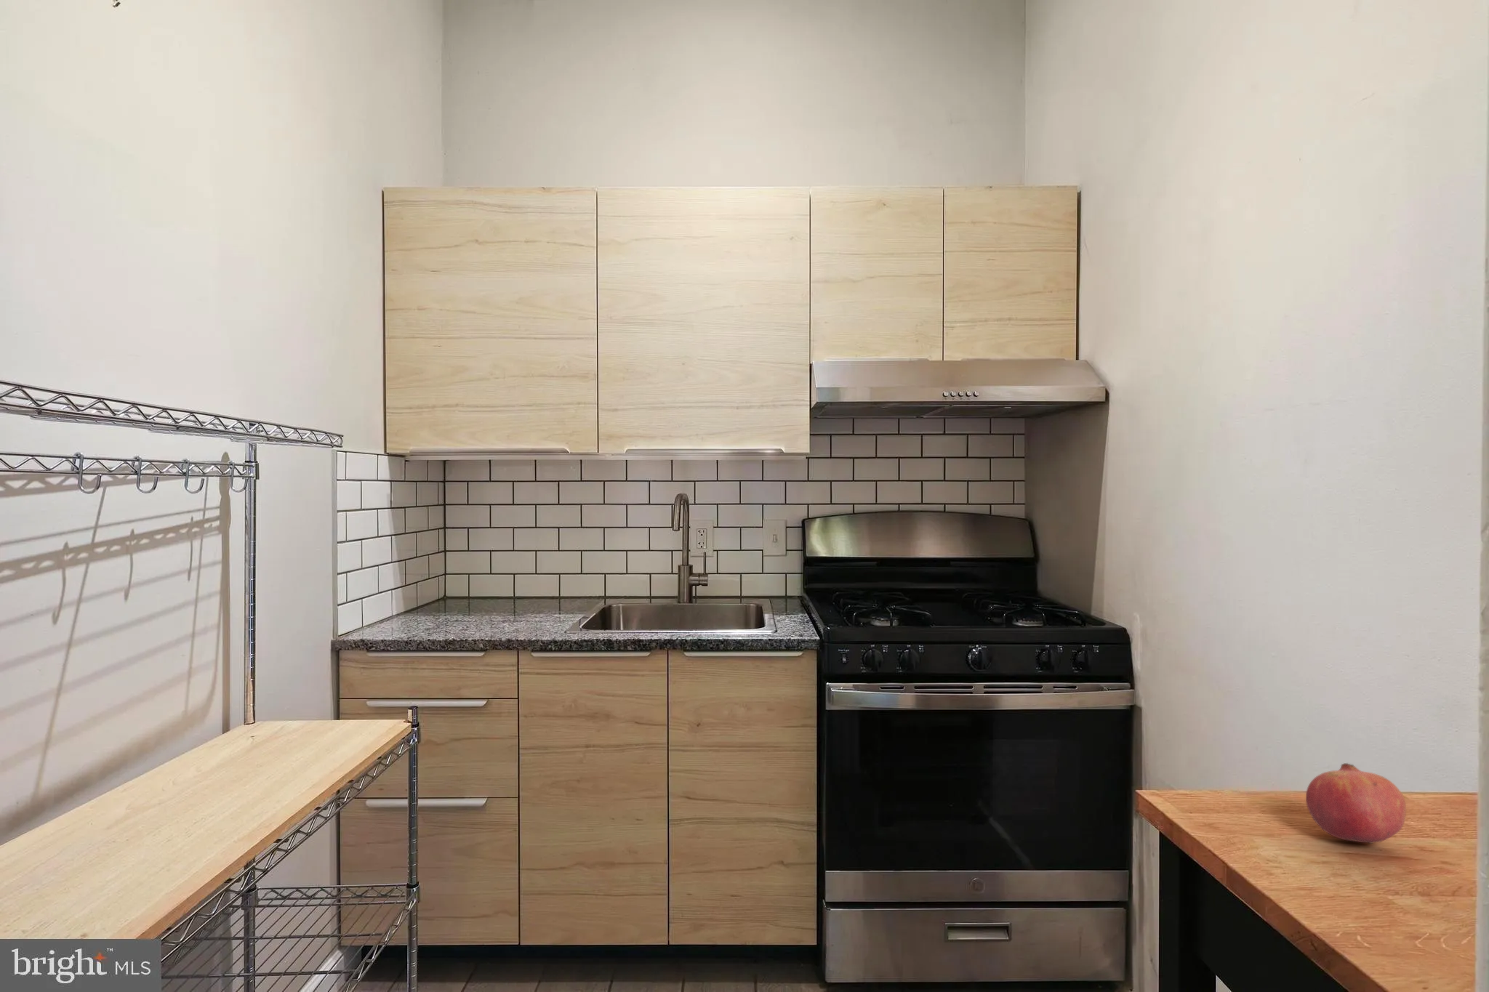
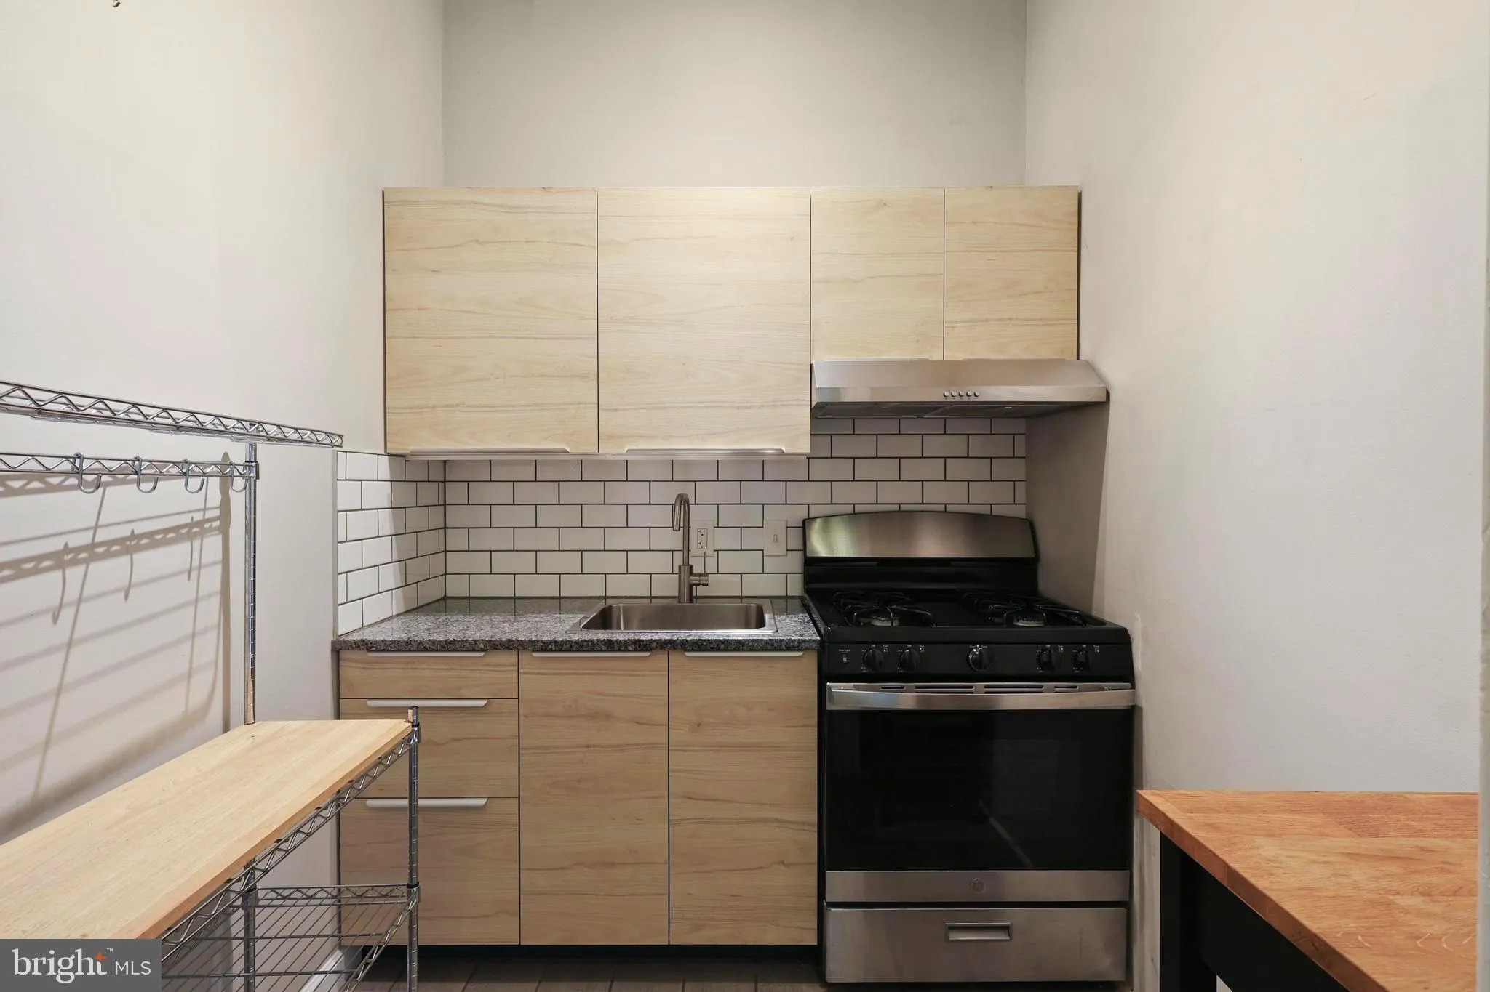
- pomegranate (1355, 804)
